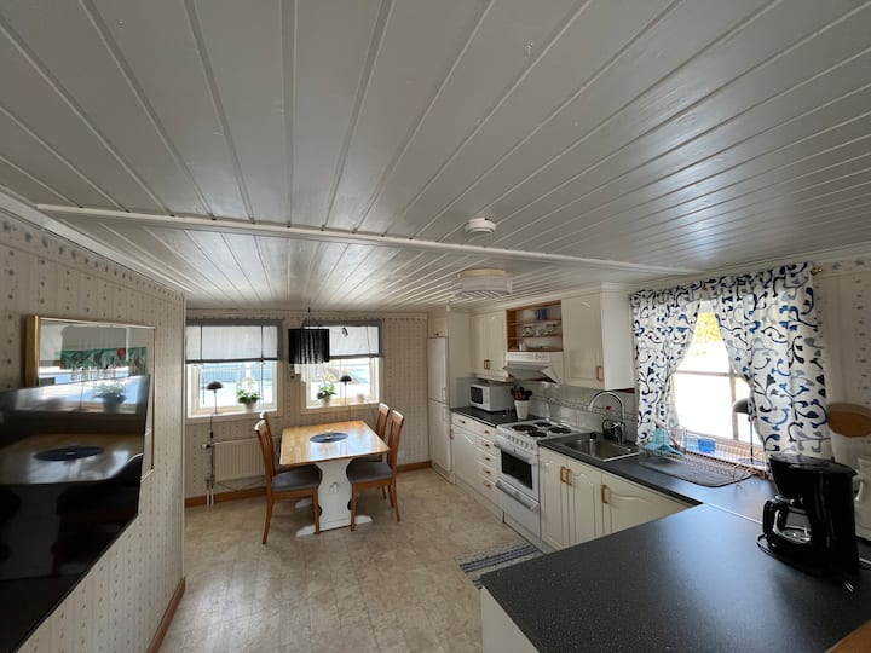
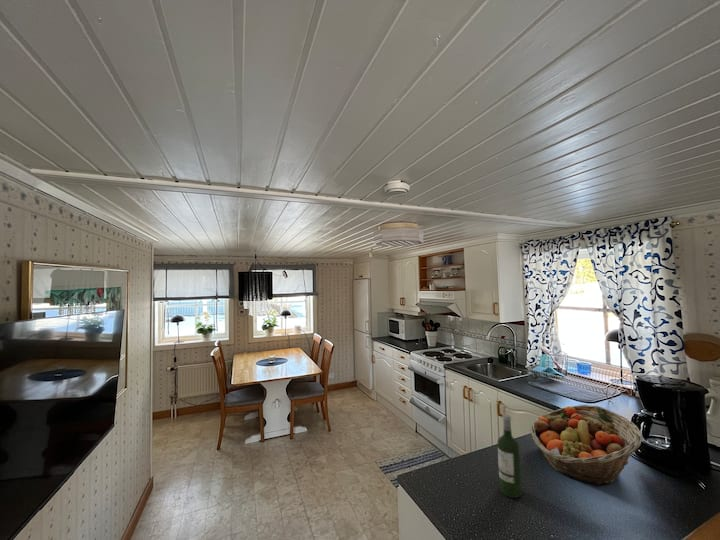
+ fruit basket (581, 438)
+ wine bottle (508, 453)
